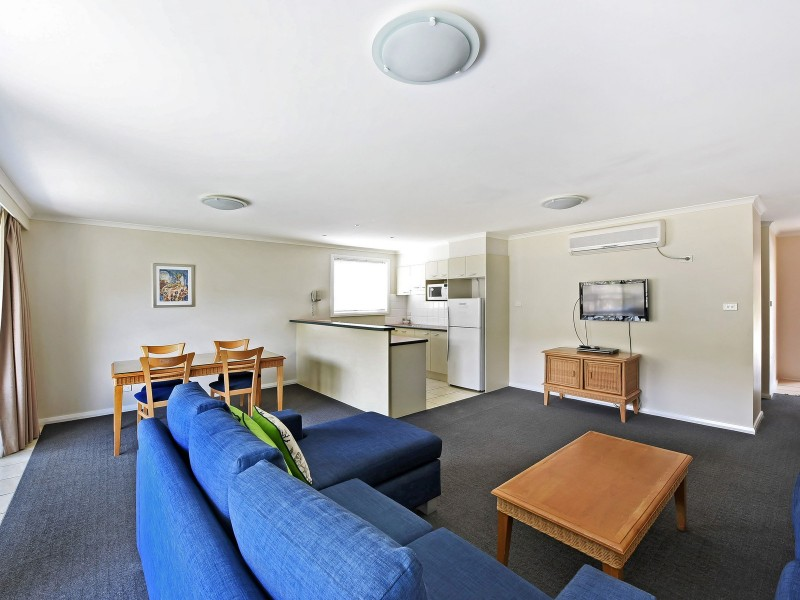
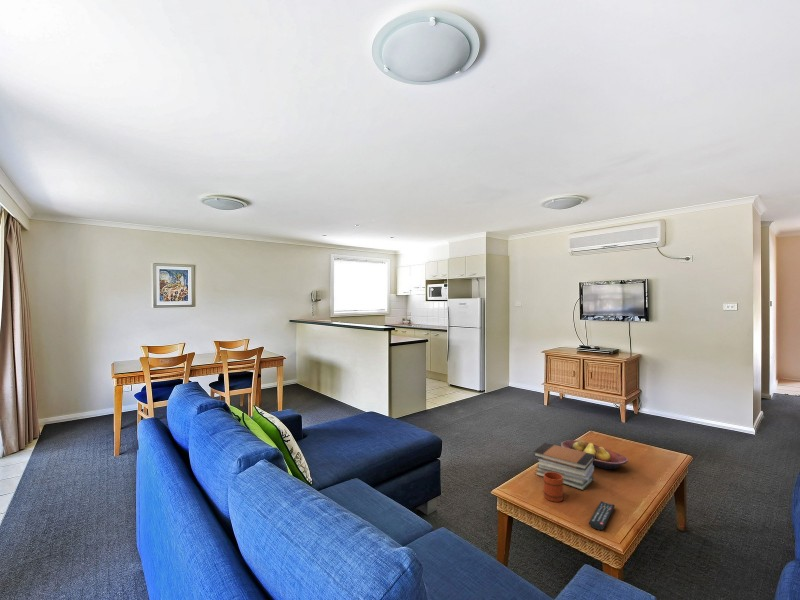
+ fruit bowl (592, 452)
+ mug (554, 485)
+ book stack (564, 465)
+ remote control (602, 514)
